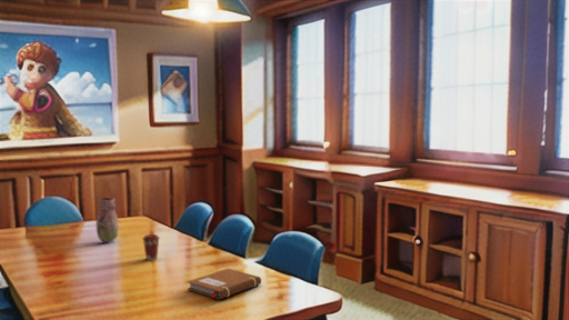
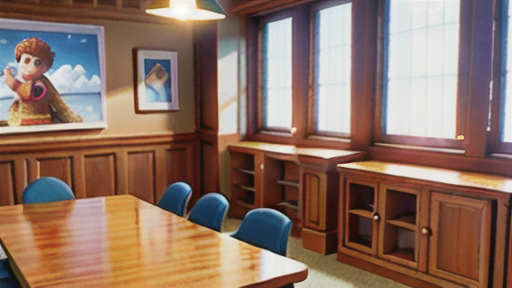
- notebook (223, 283)
- coffee cup (151, 247)
- vase (106, 220)
